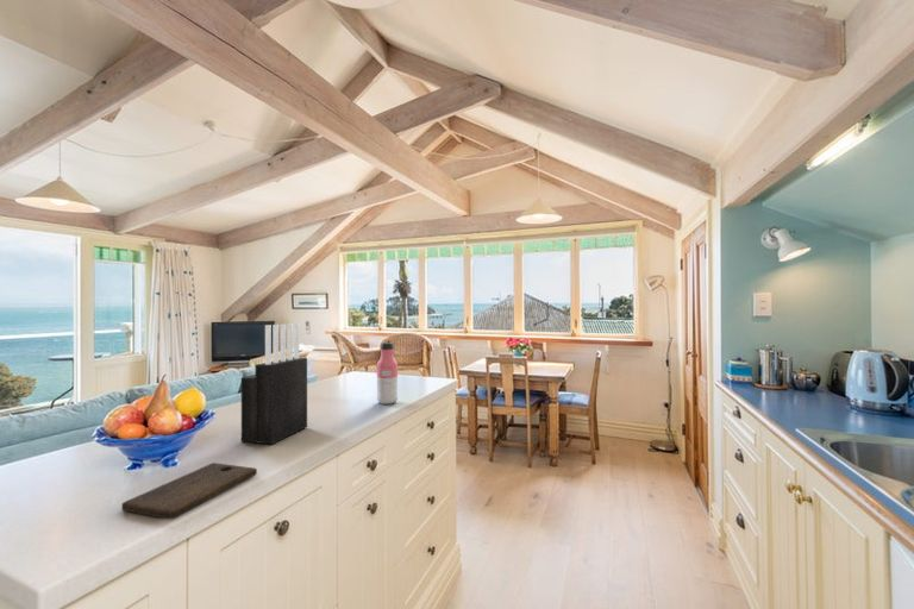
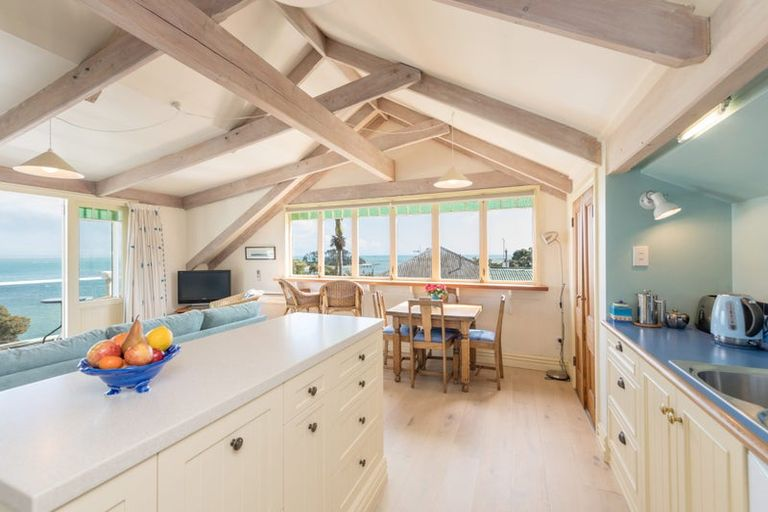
- knife block (273, 378)
- water bottle (387, 372)
- cutting board (195, 486)
